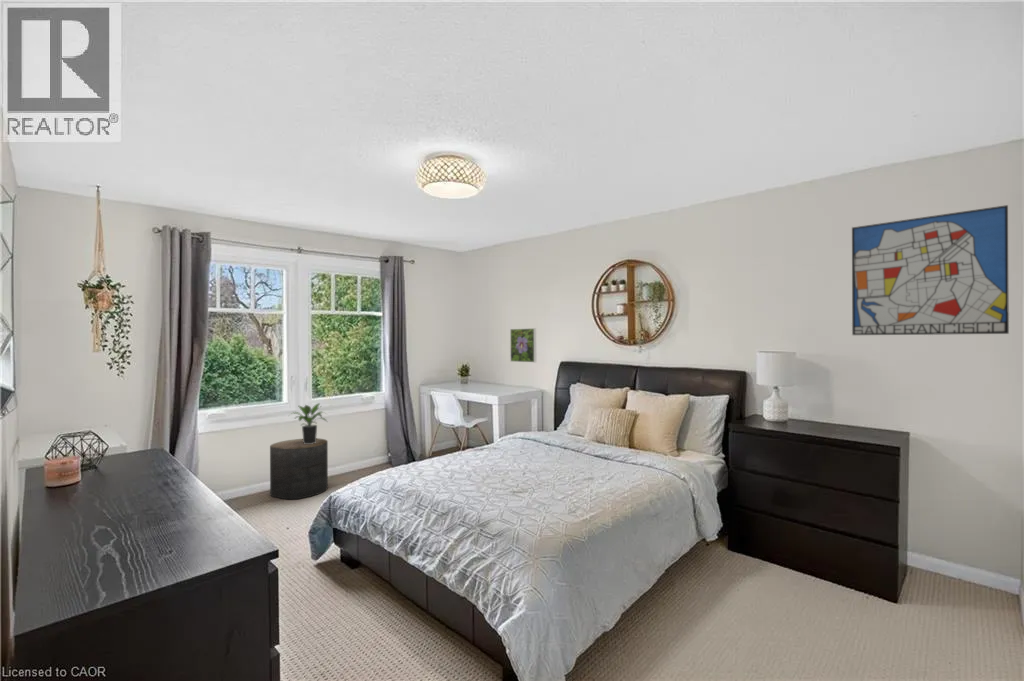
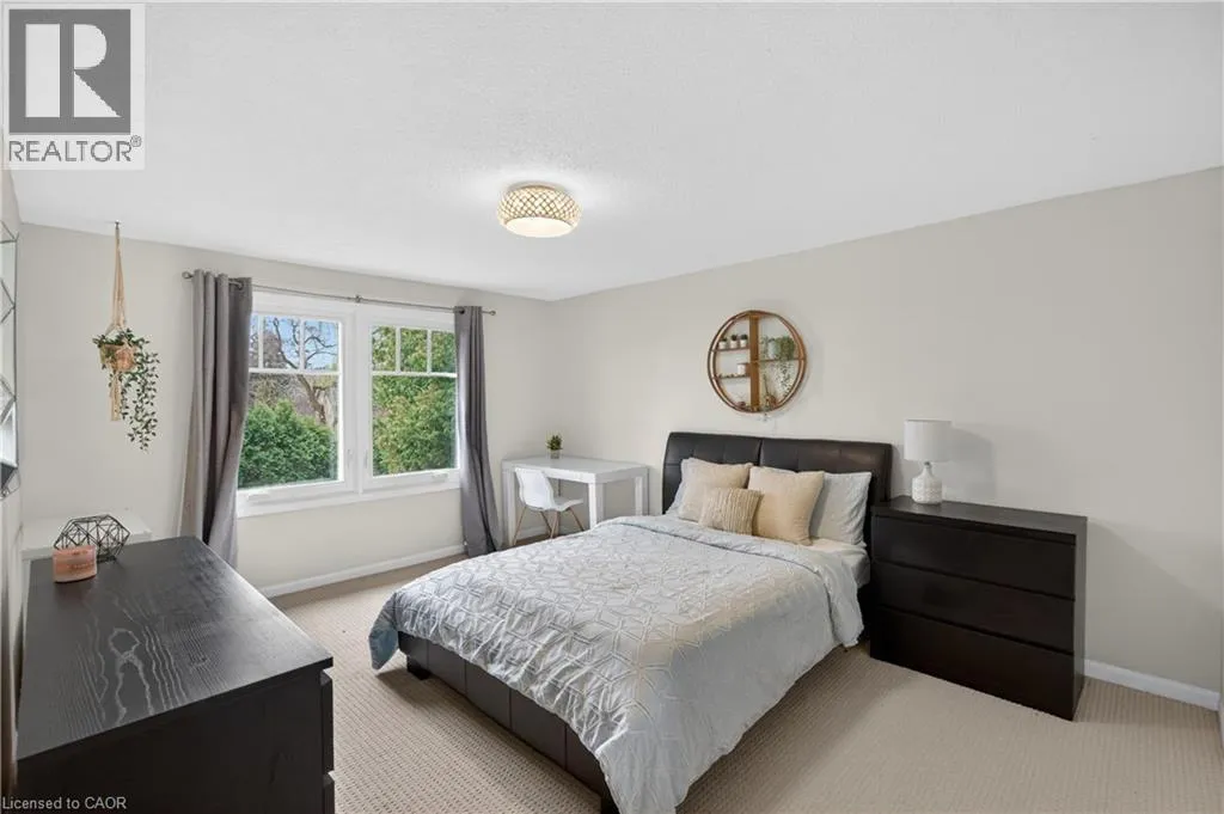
- stool (299, 467)
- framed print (522, 345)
- wall art (923, 276)
- potted plant (309, 422)
